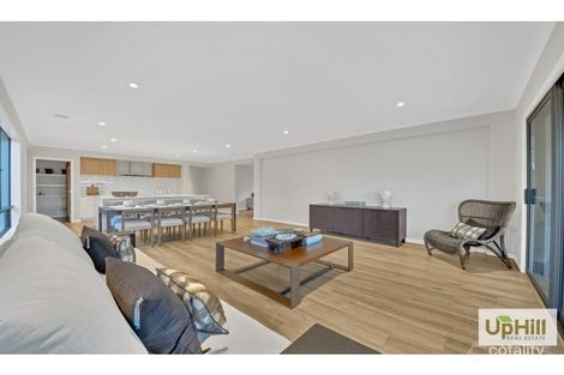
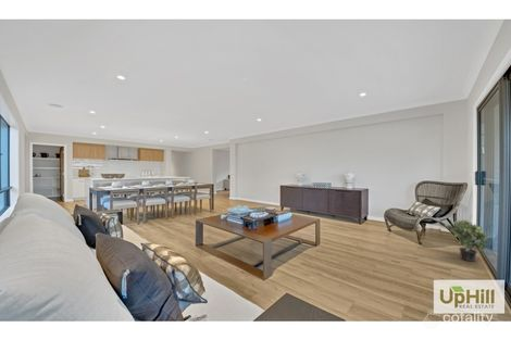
+ potted plant (464, 239)
